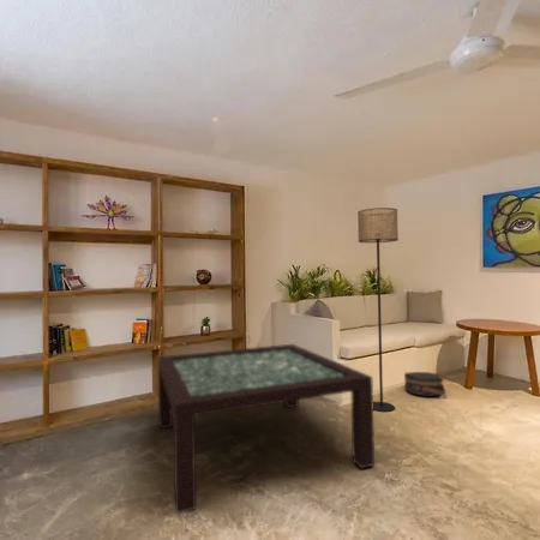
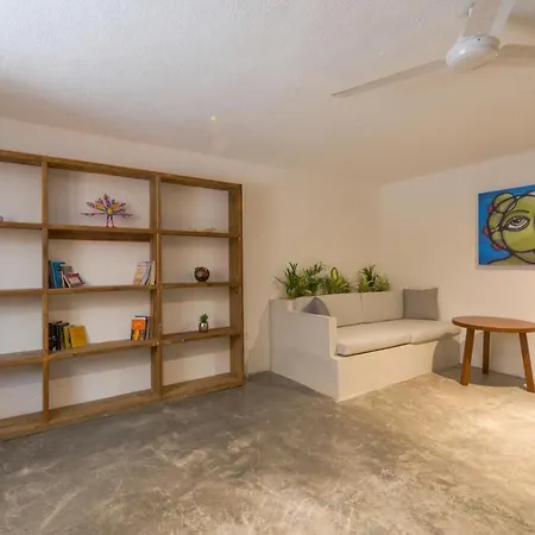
- coffee table (251, 403)
- hat box (426, 383)
- floor lamp (379, 308)
